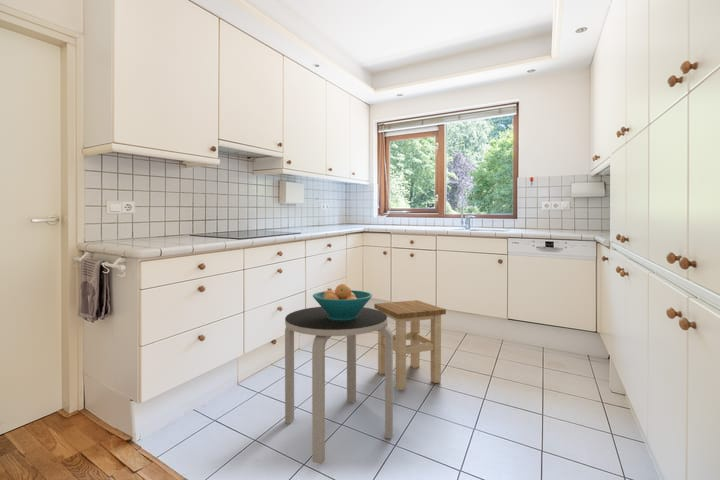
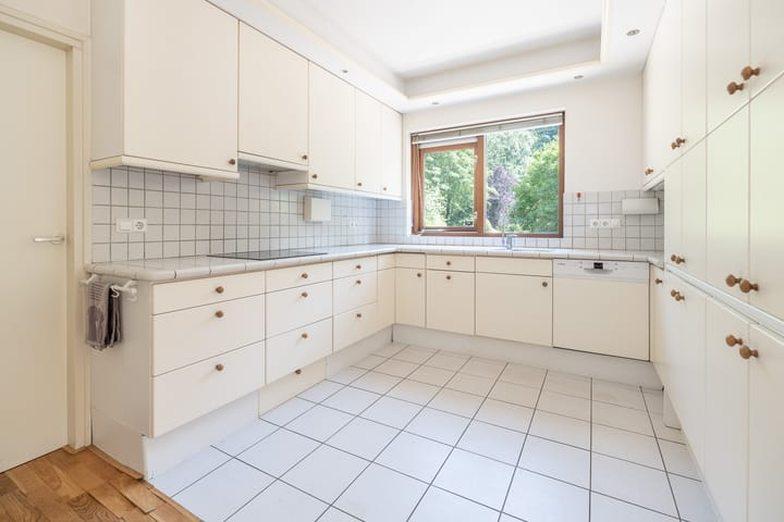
- fruit bowl (342, 300)
- stool (408, 339)
- side table (347, 372)
